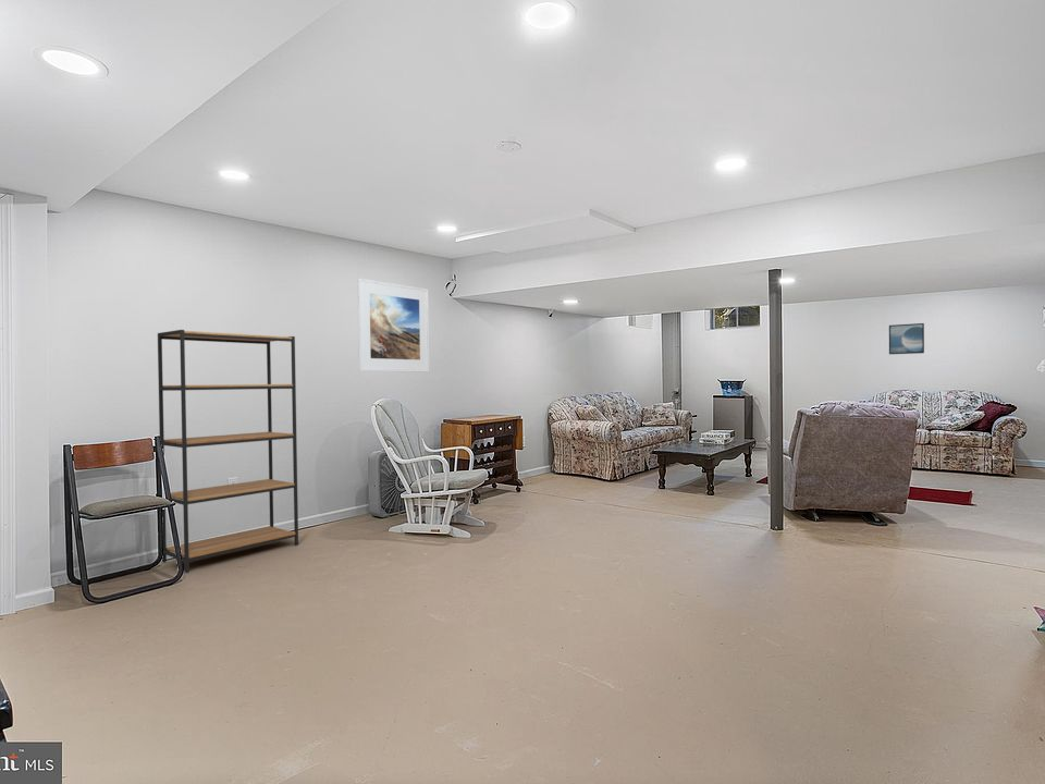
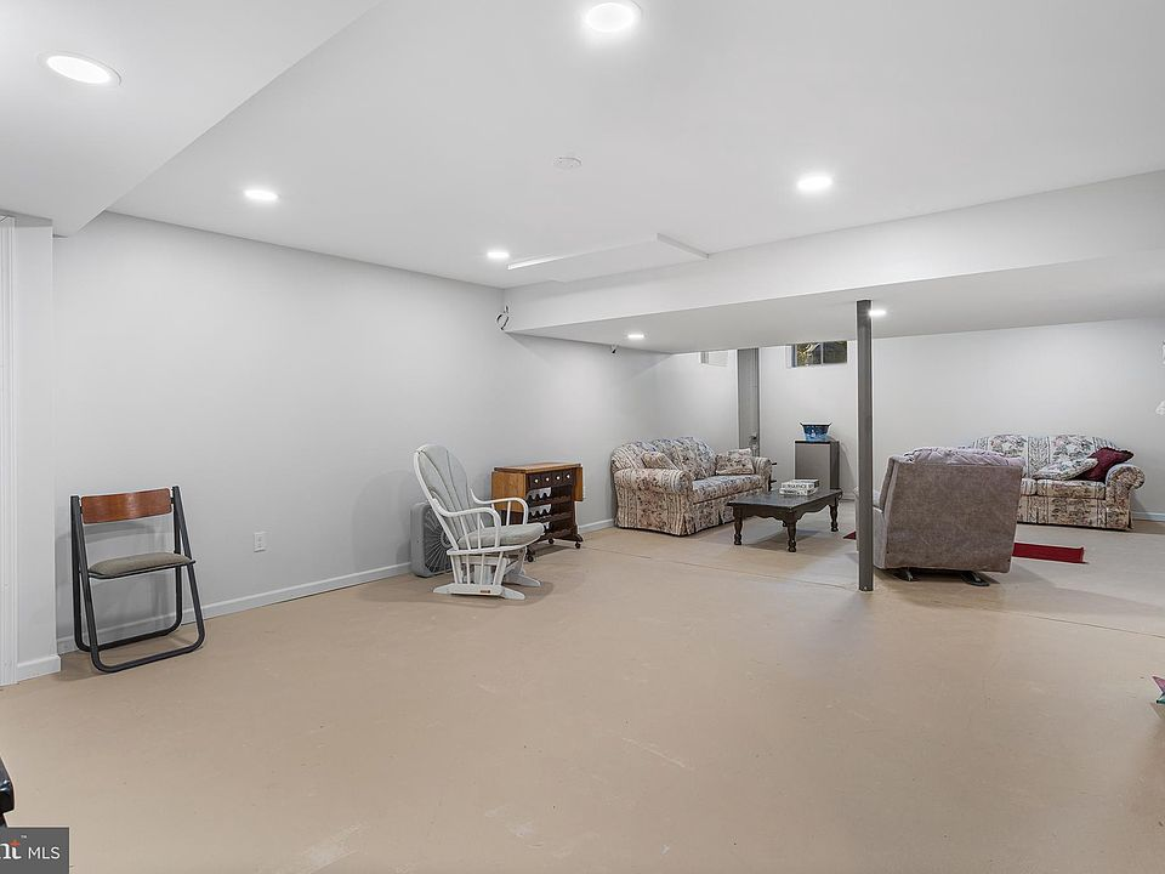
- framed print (906, 339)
- bookshelf (231, 442)
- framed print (395, 328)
